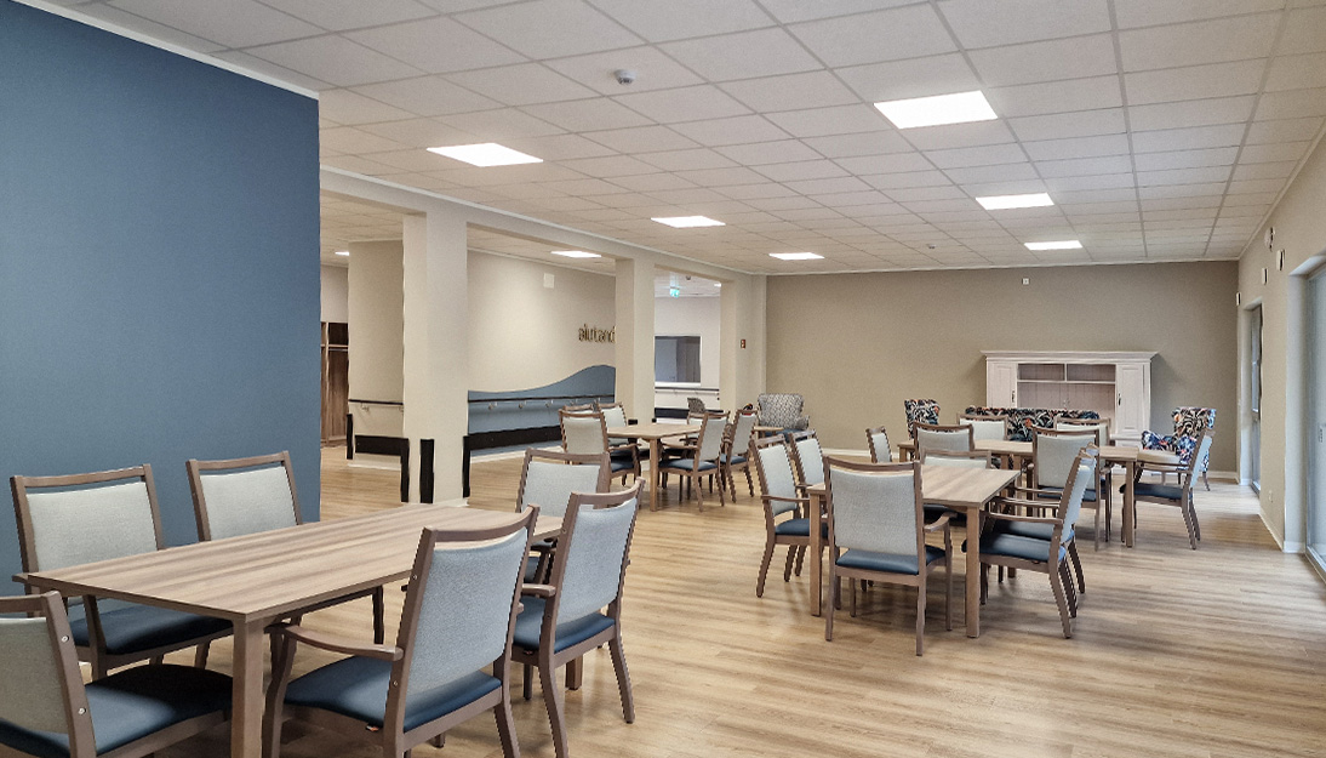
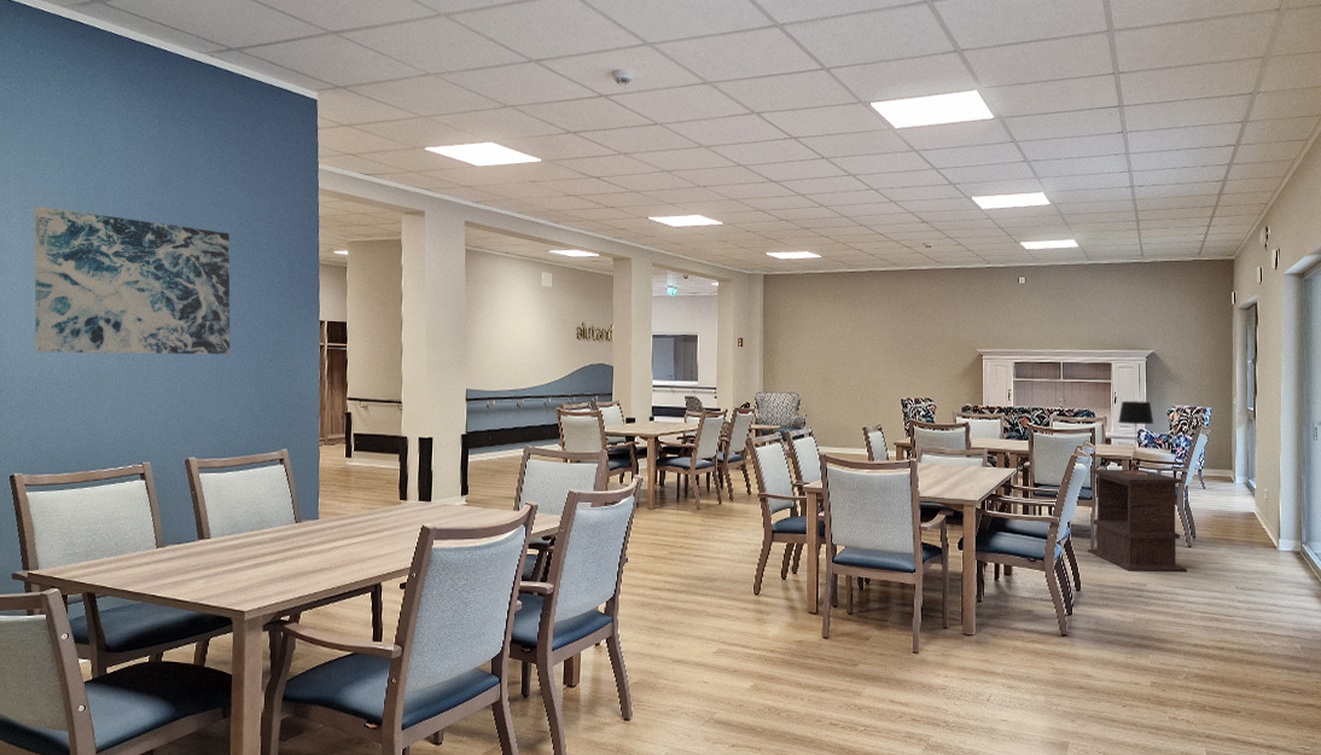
+ wall art (140, 286)
+ table lamp (1135, 437)
+ side table (1134, 517)
